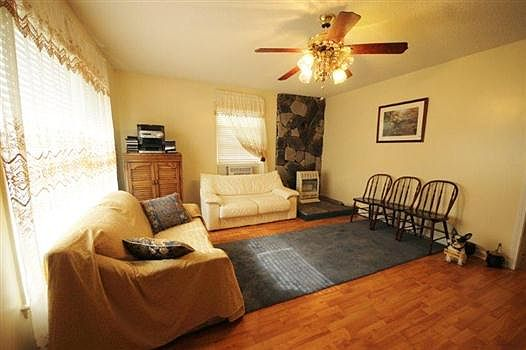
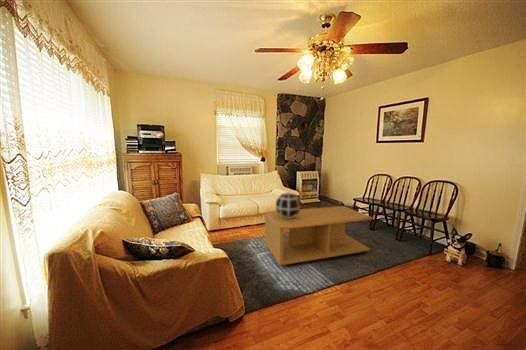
+ coffee table (316, 232)
+ decorative sphere (288, 204)
